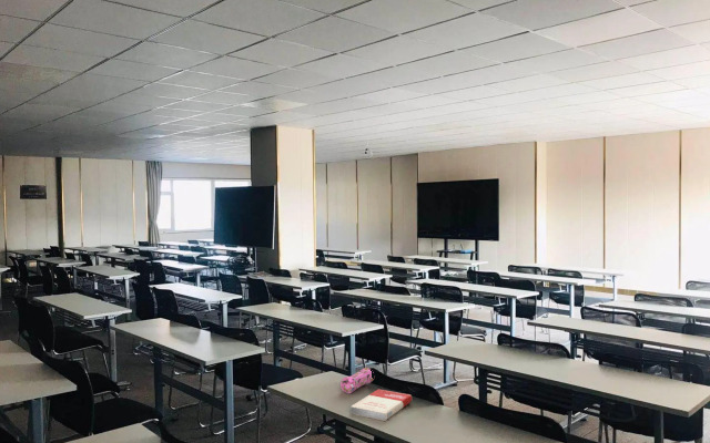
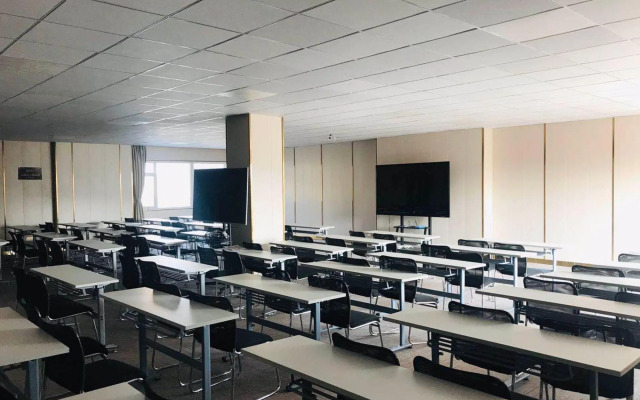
- book (382, 403)
- pencil case (357, 380)
